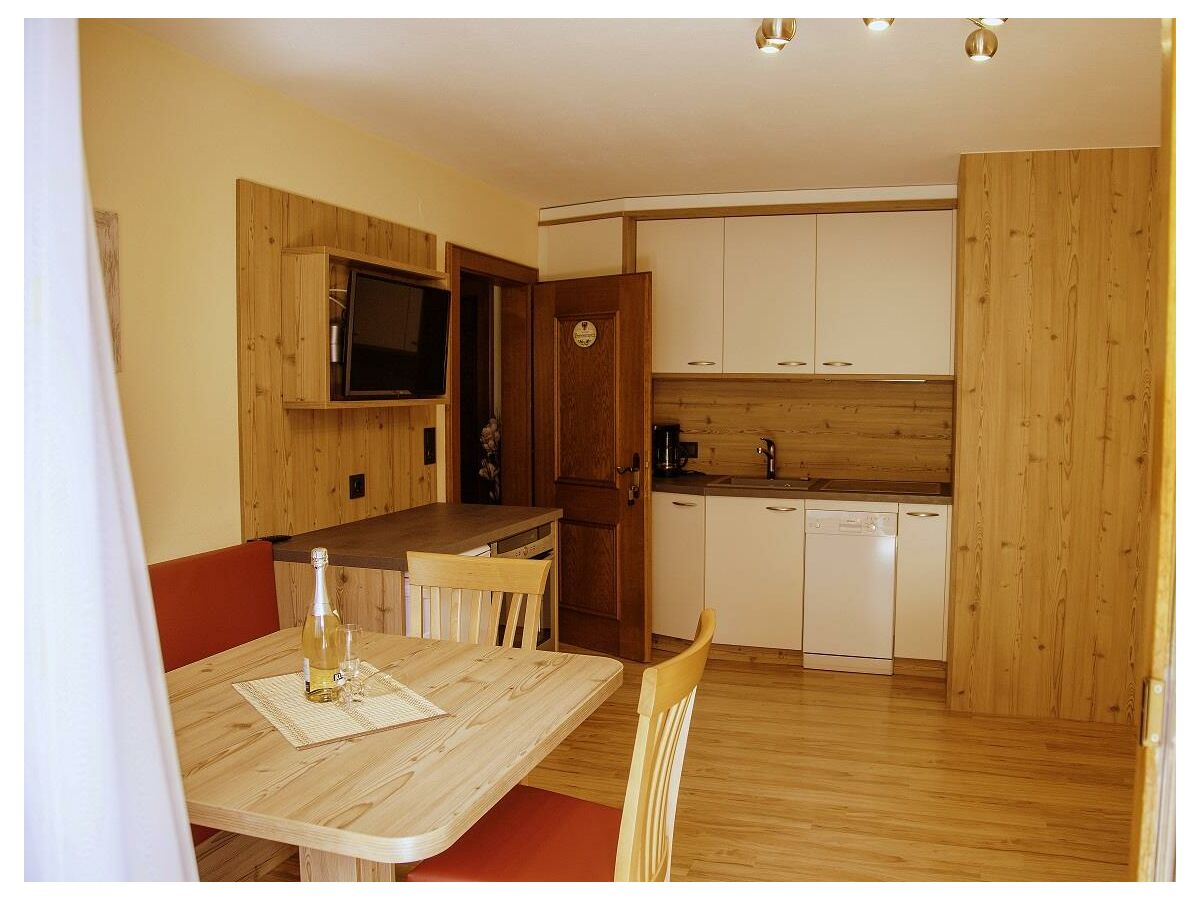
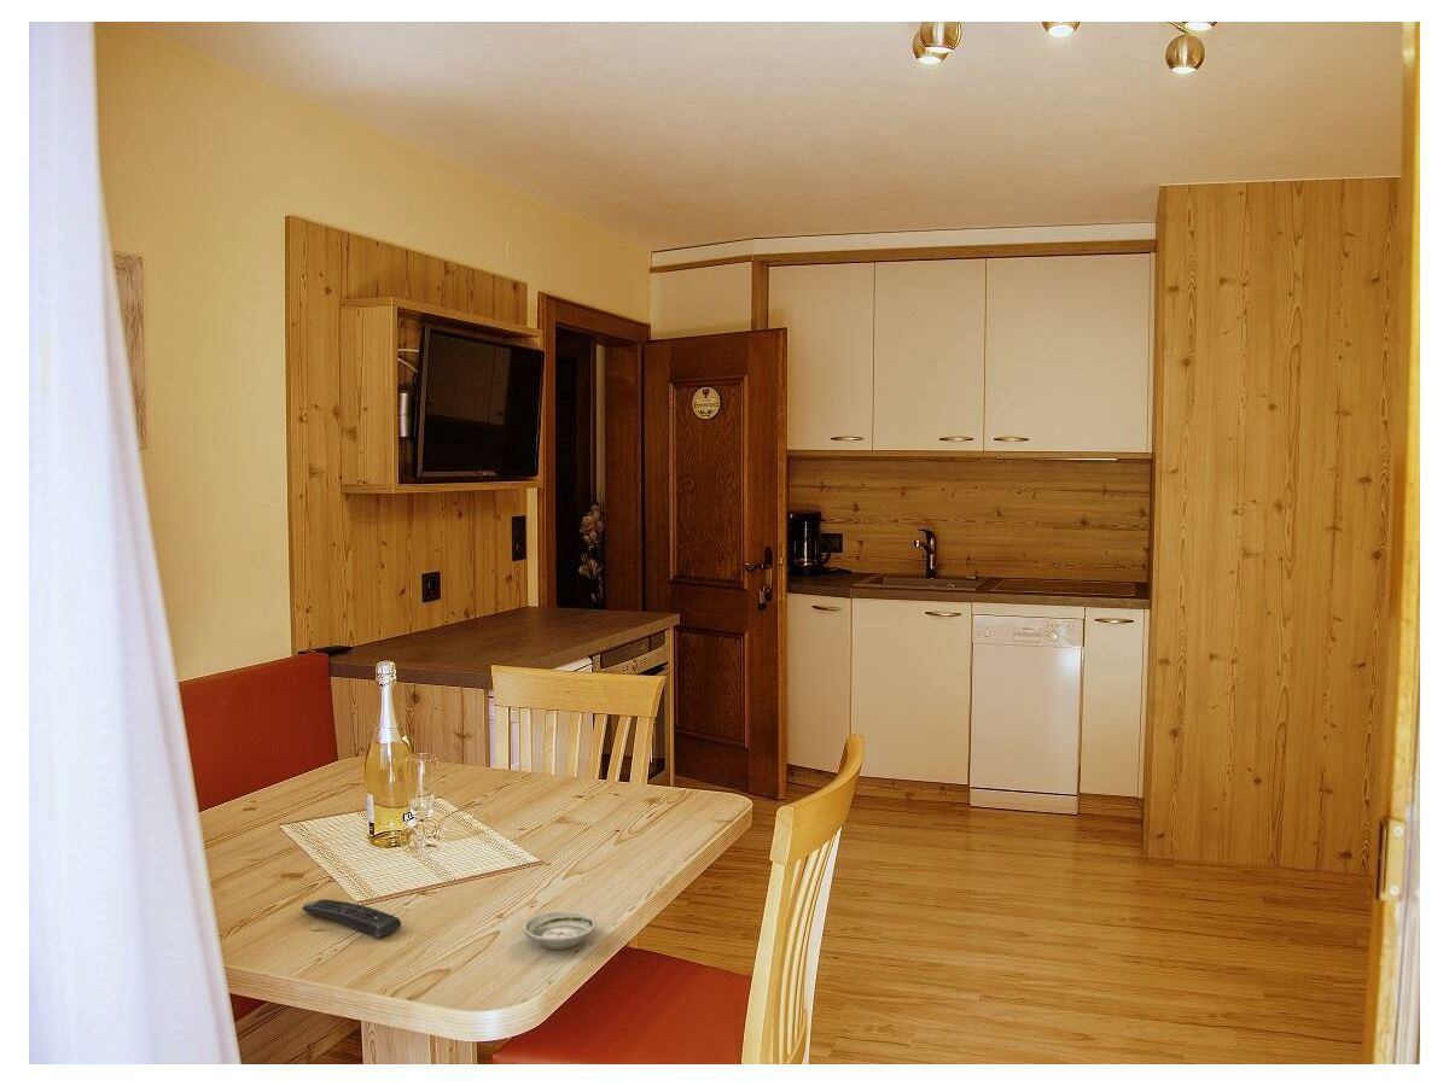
+ remote control (347, 915)
+ saucer (559, 933)
